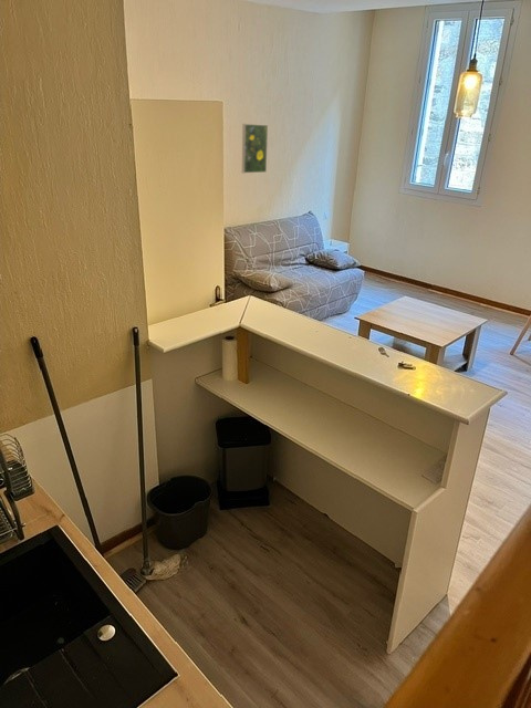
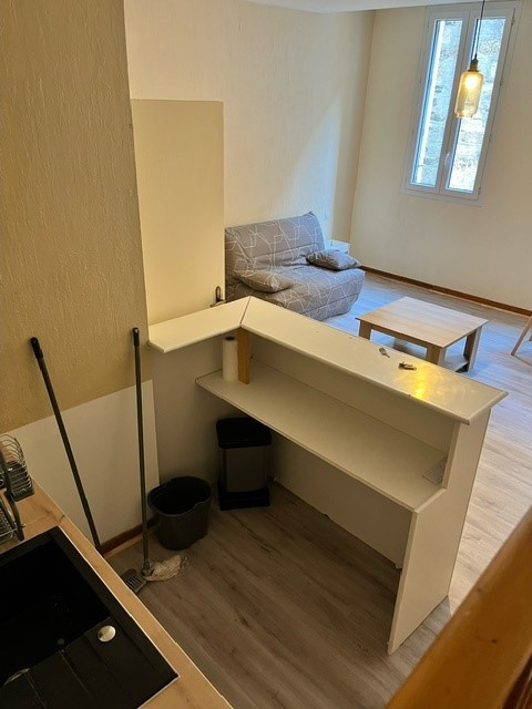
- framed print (254, 148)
